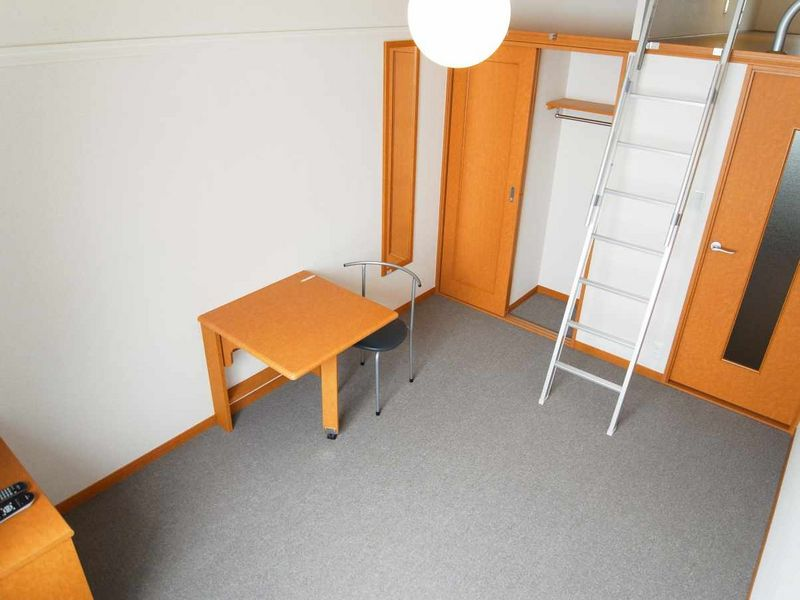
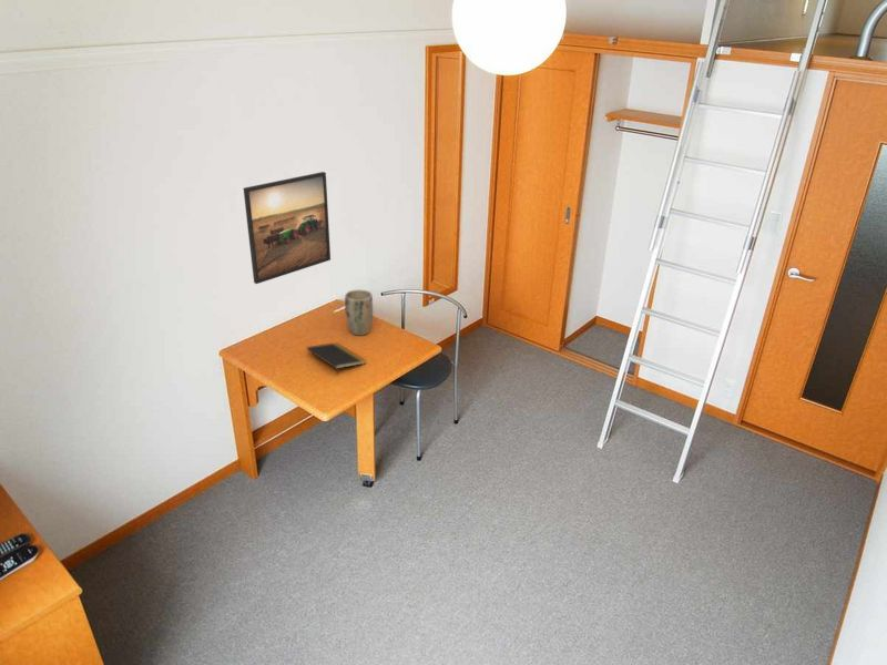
+ plant pot (358, 313)
+ notepad (336, 355)
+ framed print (289, 226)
